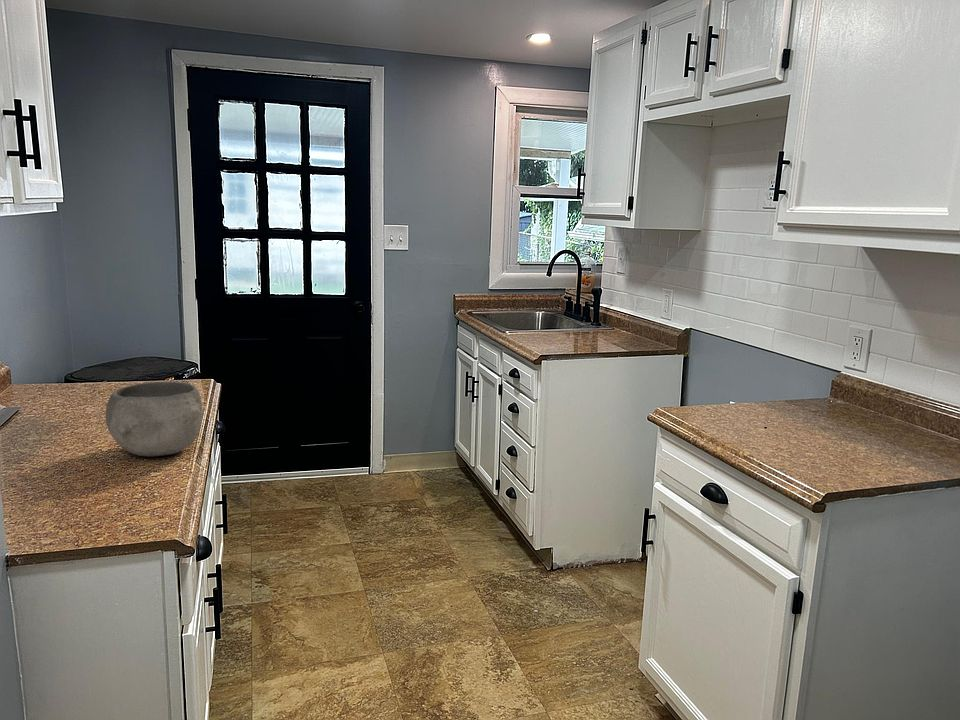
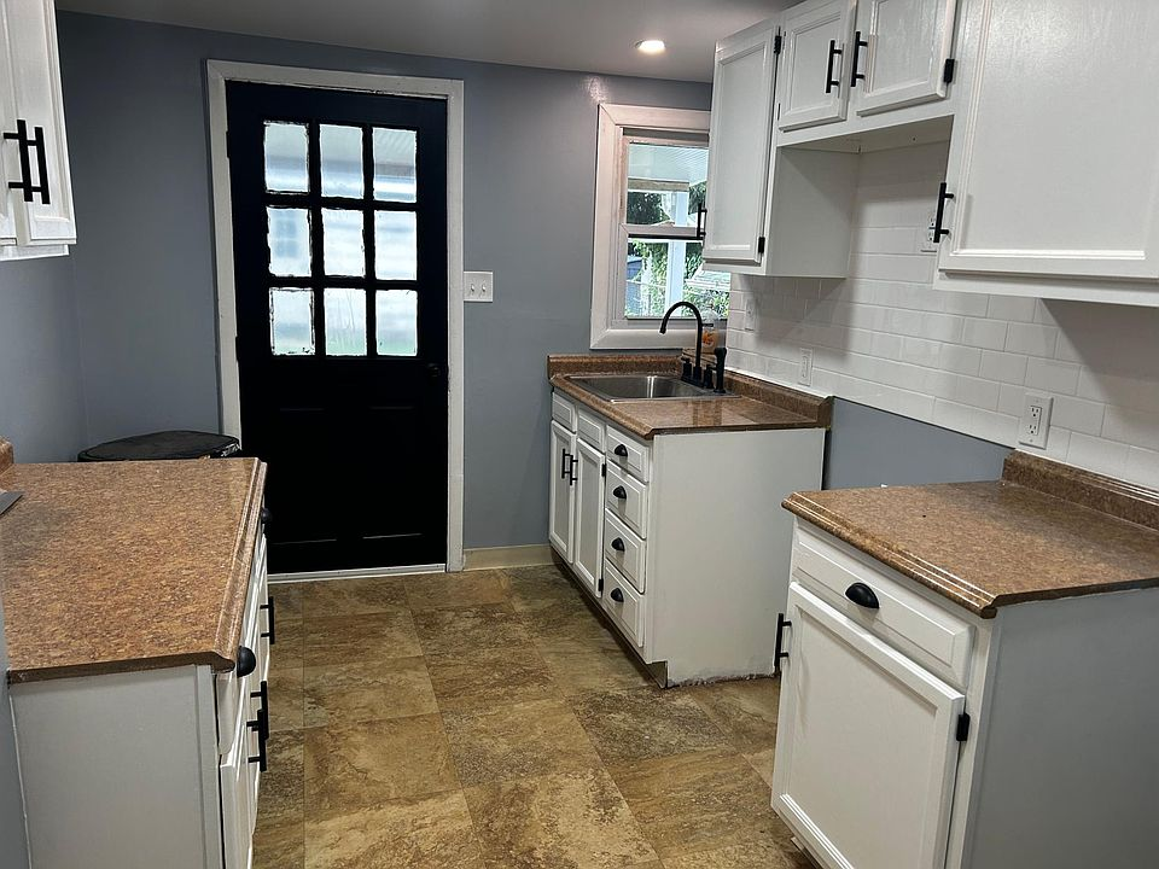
- bowl (155, 420)
